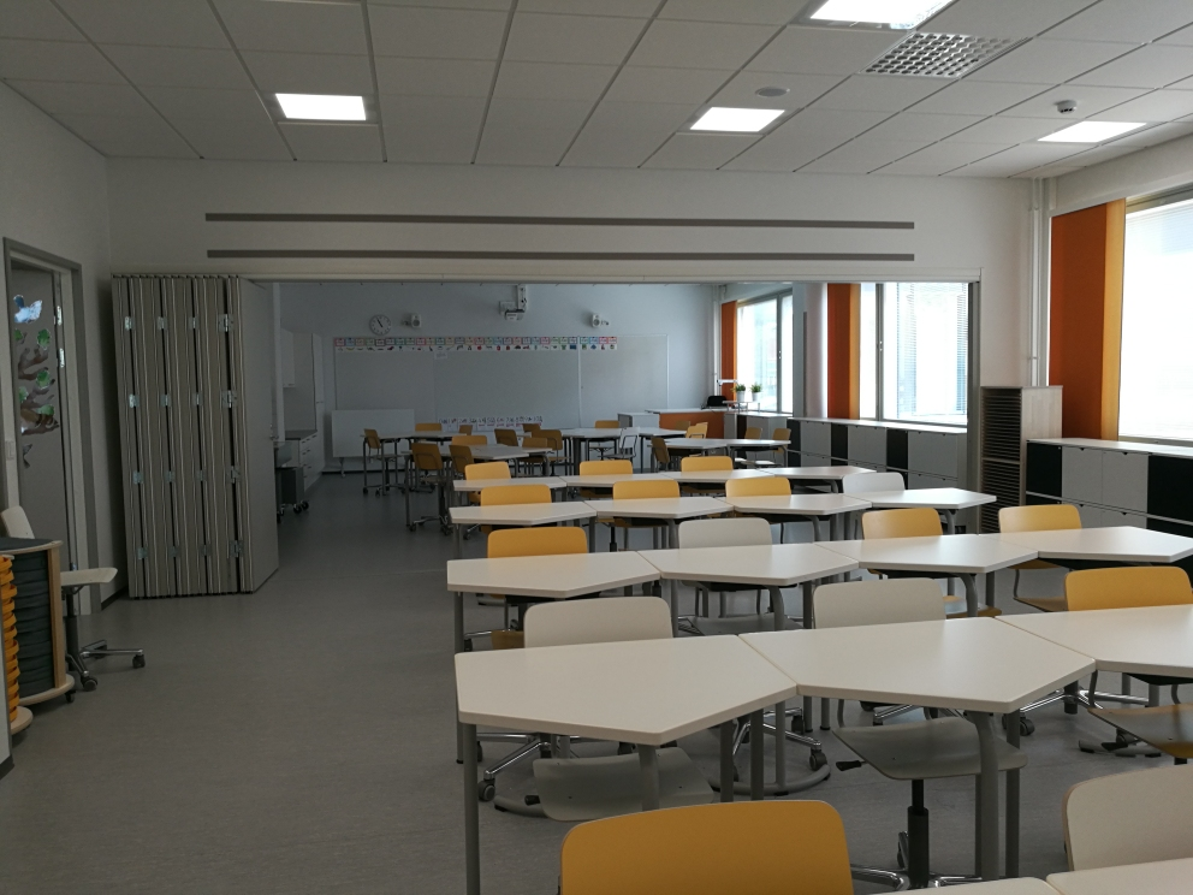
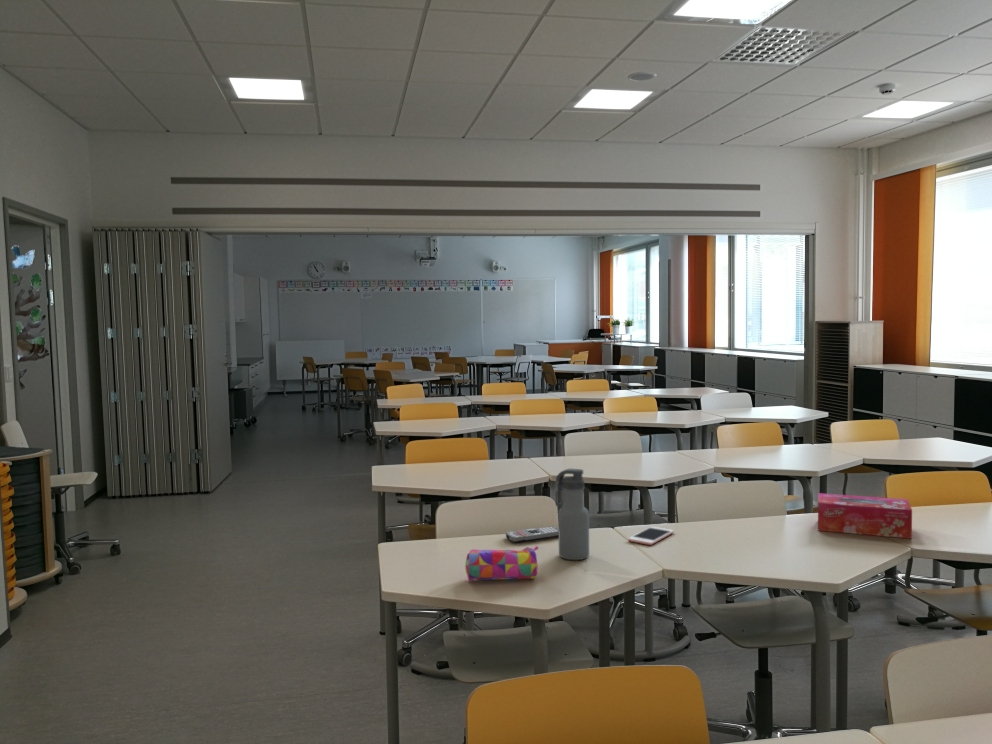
+ tissue box (862, 514)
+ water bottle (572, 512)
+ pencil case (502, 563)
+ cell phone (651, 535)
+ remote control (534, 534)
